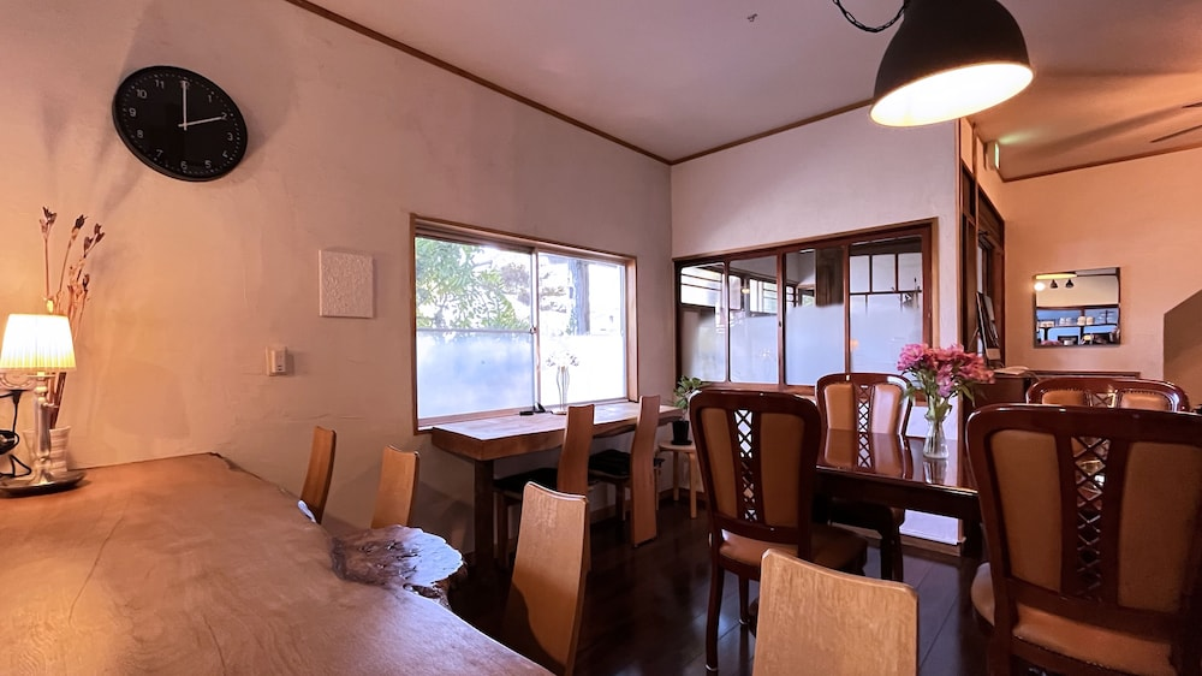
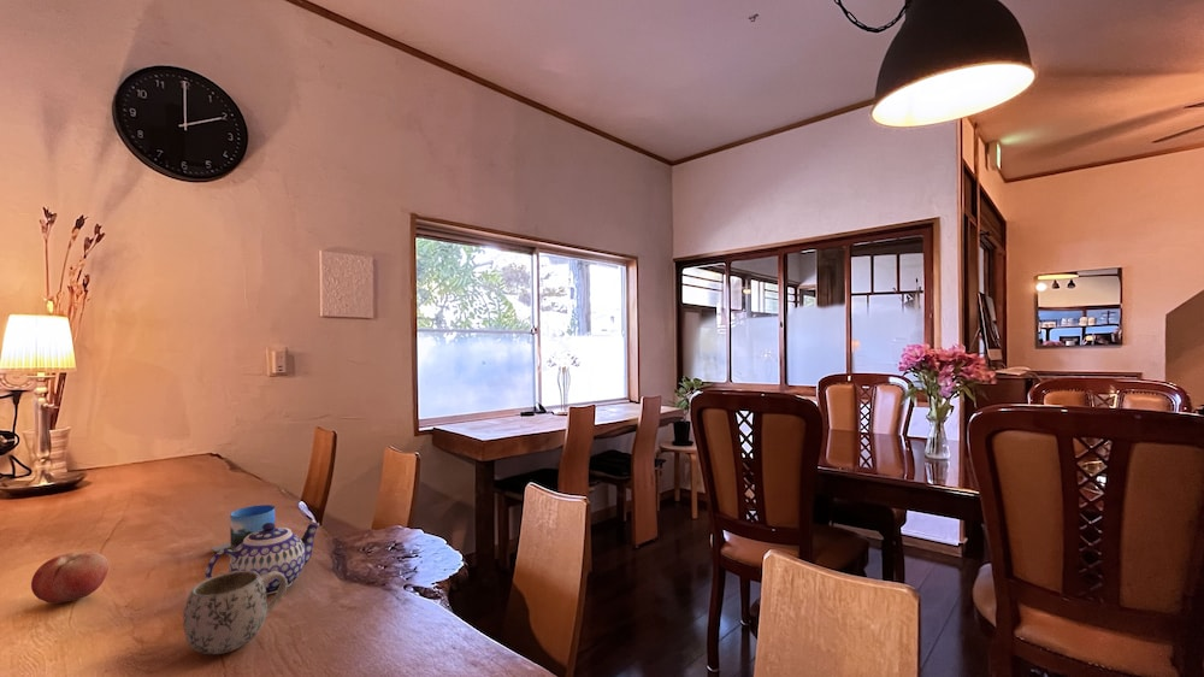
+ mug (240, 608)
+ fruit (71, 576)
+ teapot (267, 554)
+ mug (249, 529)
